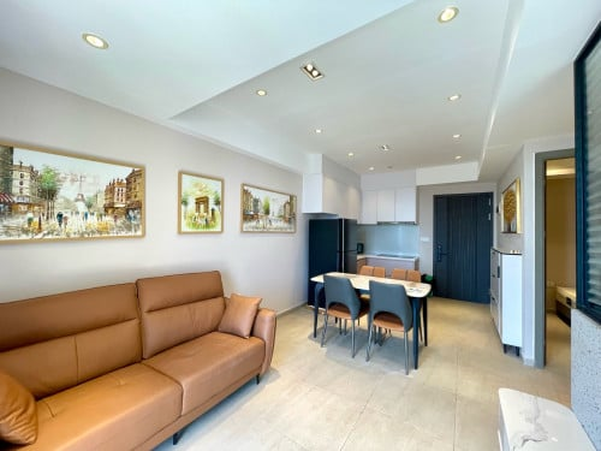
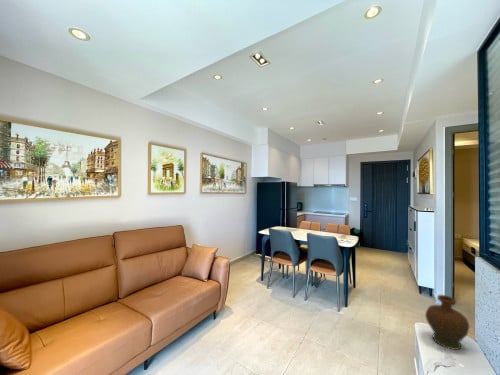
+ decorative vase (446, 320)
